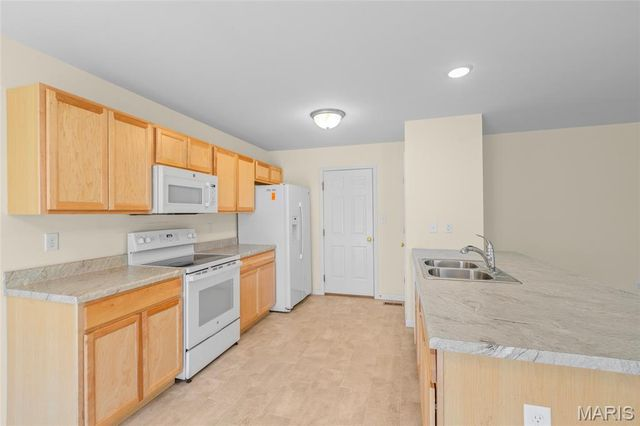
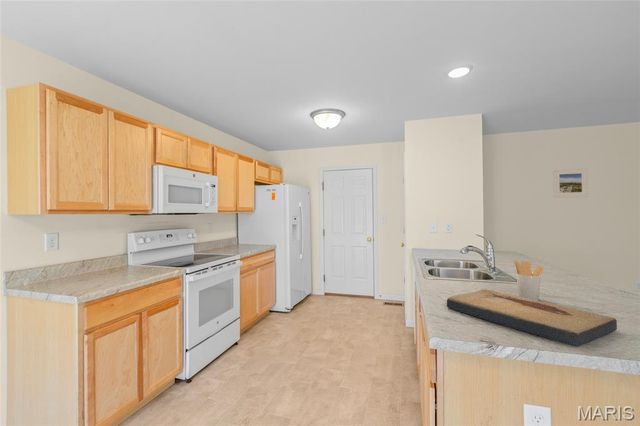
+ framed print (570, 183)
+ utensil holder (526, 279)
+ fish fossil (521, 311)
